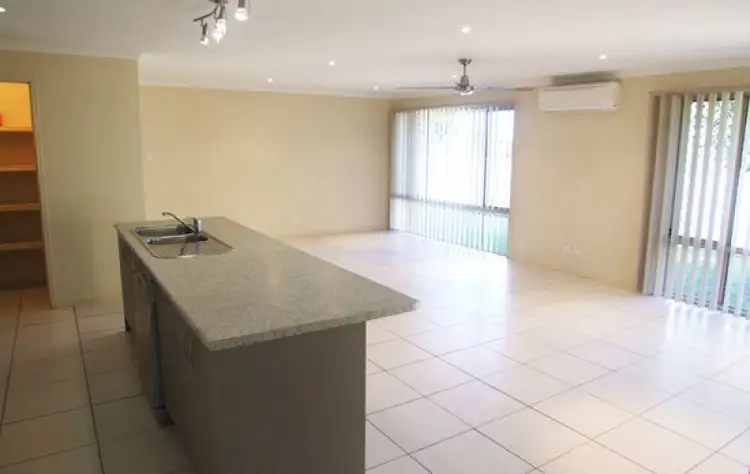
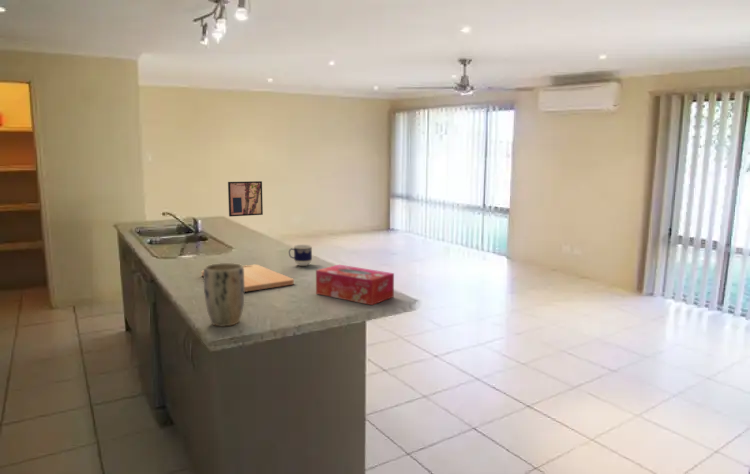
+ wall art (245, 198)
+ tissue box (354, 283)
+ plant pot (224, 294)
+ cutting board (246, 277)
+ cup (300, 255)
